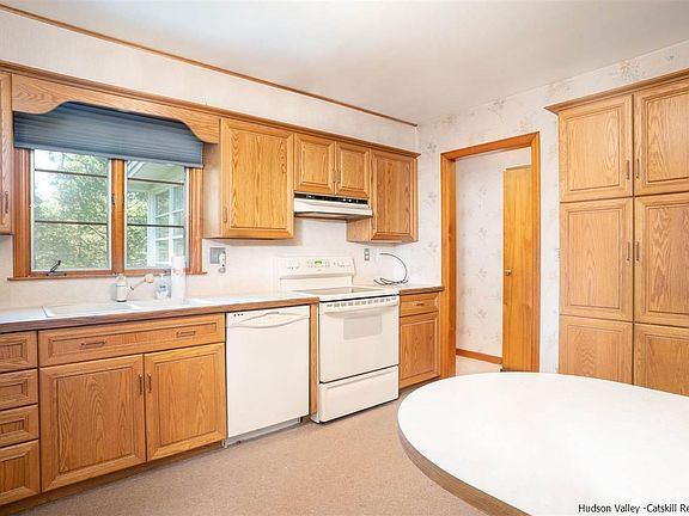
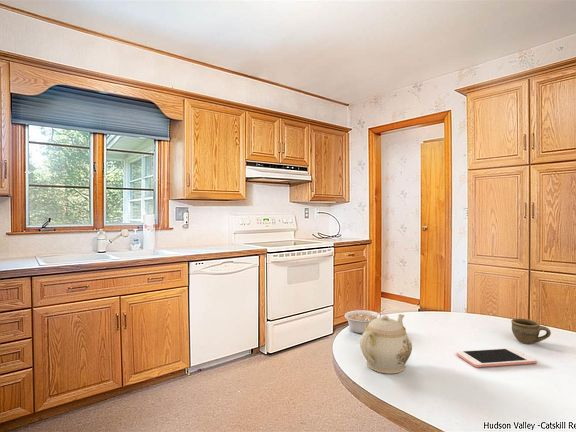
+ teapot (384, 341)
+ cup (530, 332)
+ legume (363, 320)
+ cell phone (495, 357)
